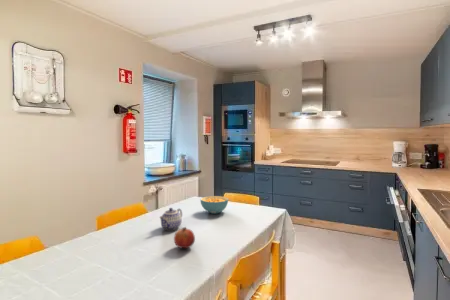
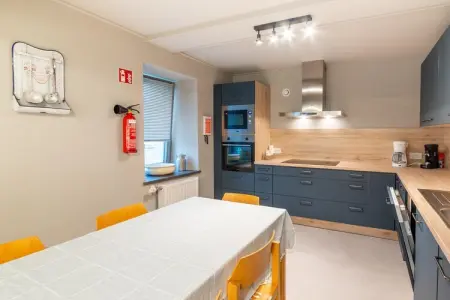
- fruit (184, 237)
- teapot (171, 217)
- cereal bowl (214, 205)
